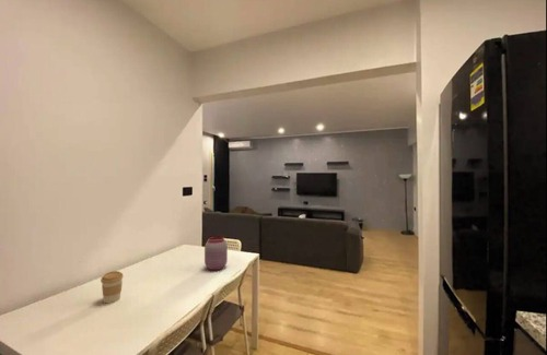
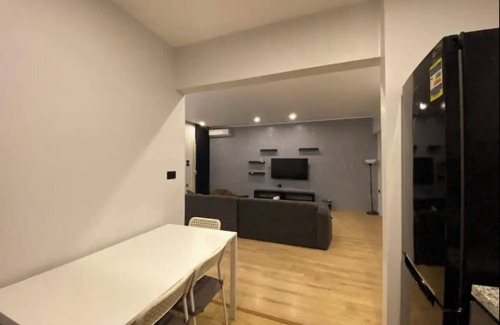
- jar (216, 252)
- coffee cup (112, 286)
